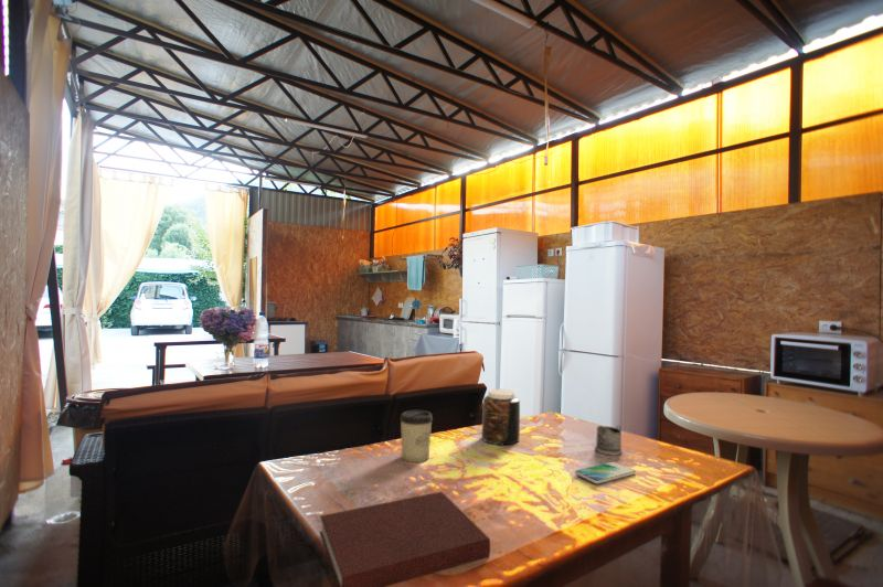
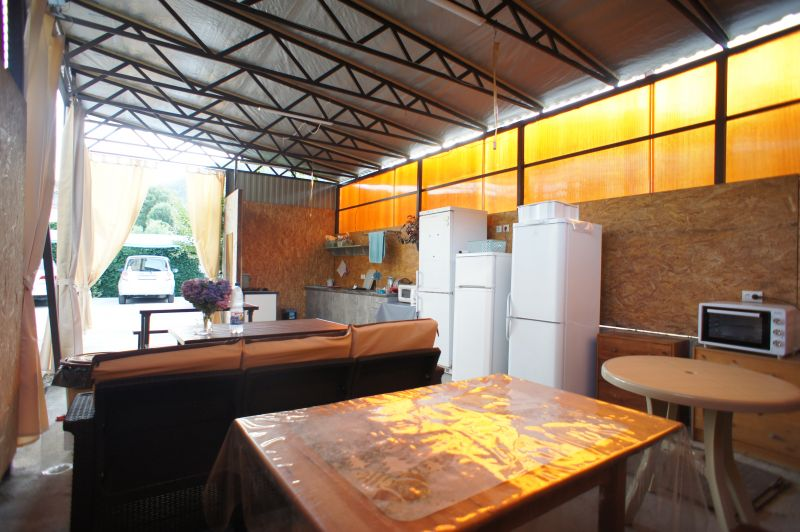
- notebook (401, 535)
- cup (415, 435)
- smartphone (605, 471)
- tea glass holder (610, 436)
- jar (500, 415)
